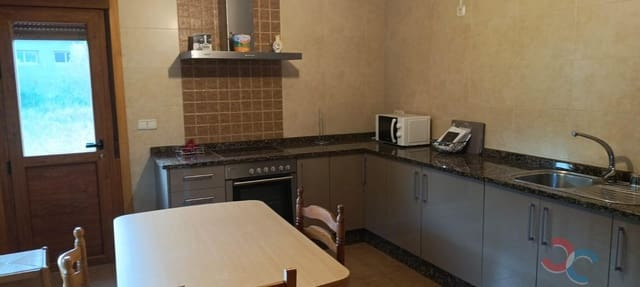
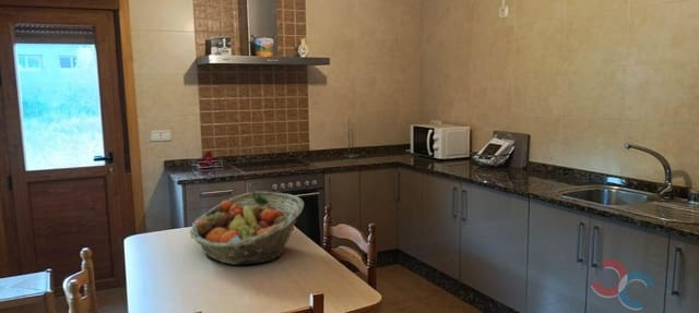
+ fruit basket (247, 225)
